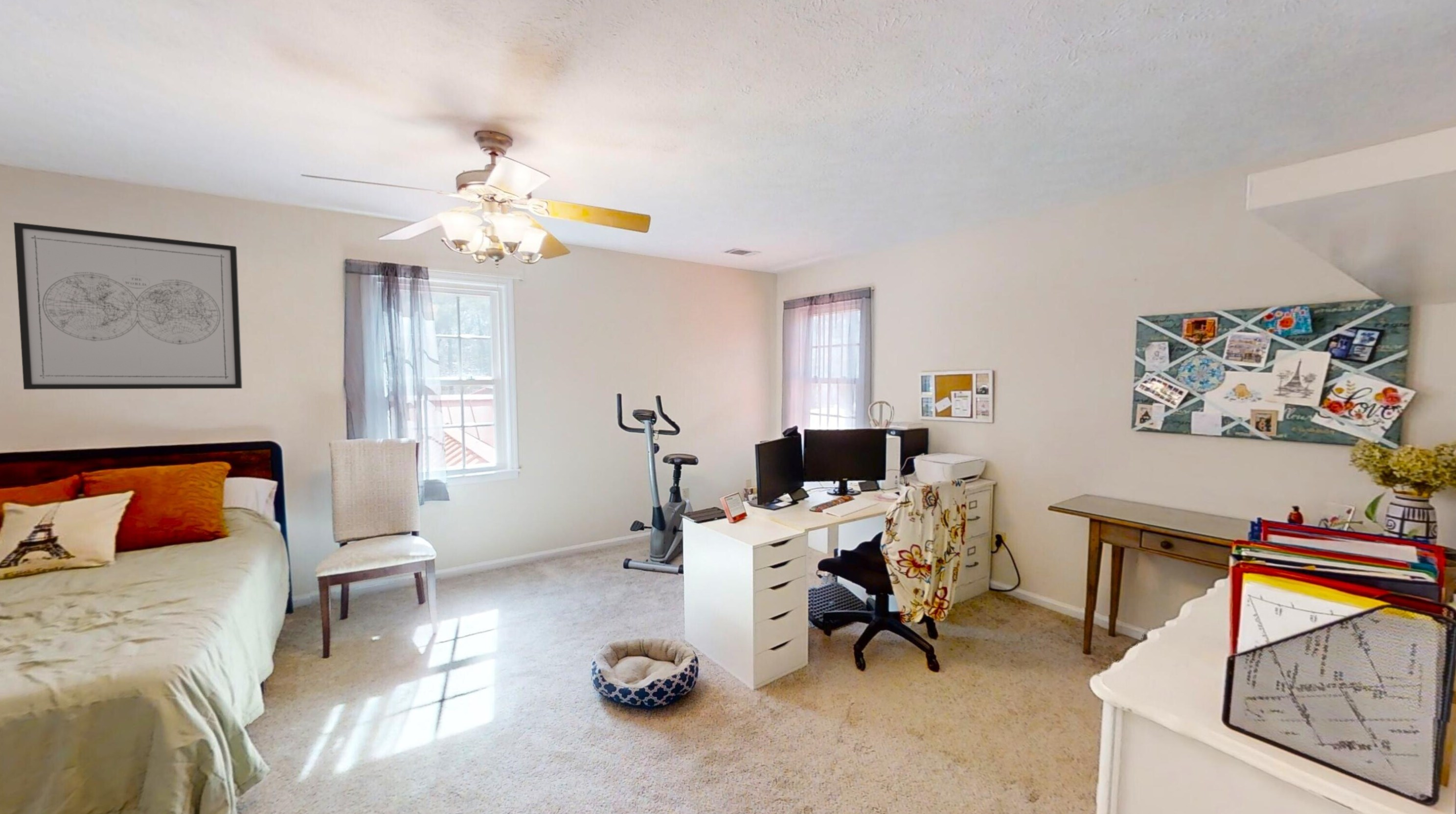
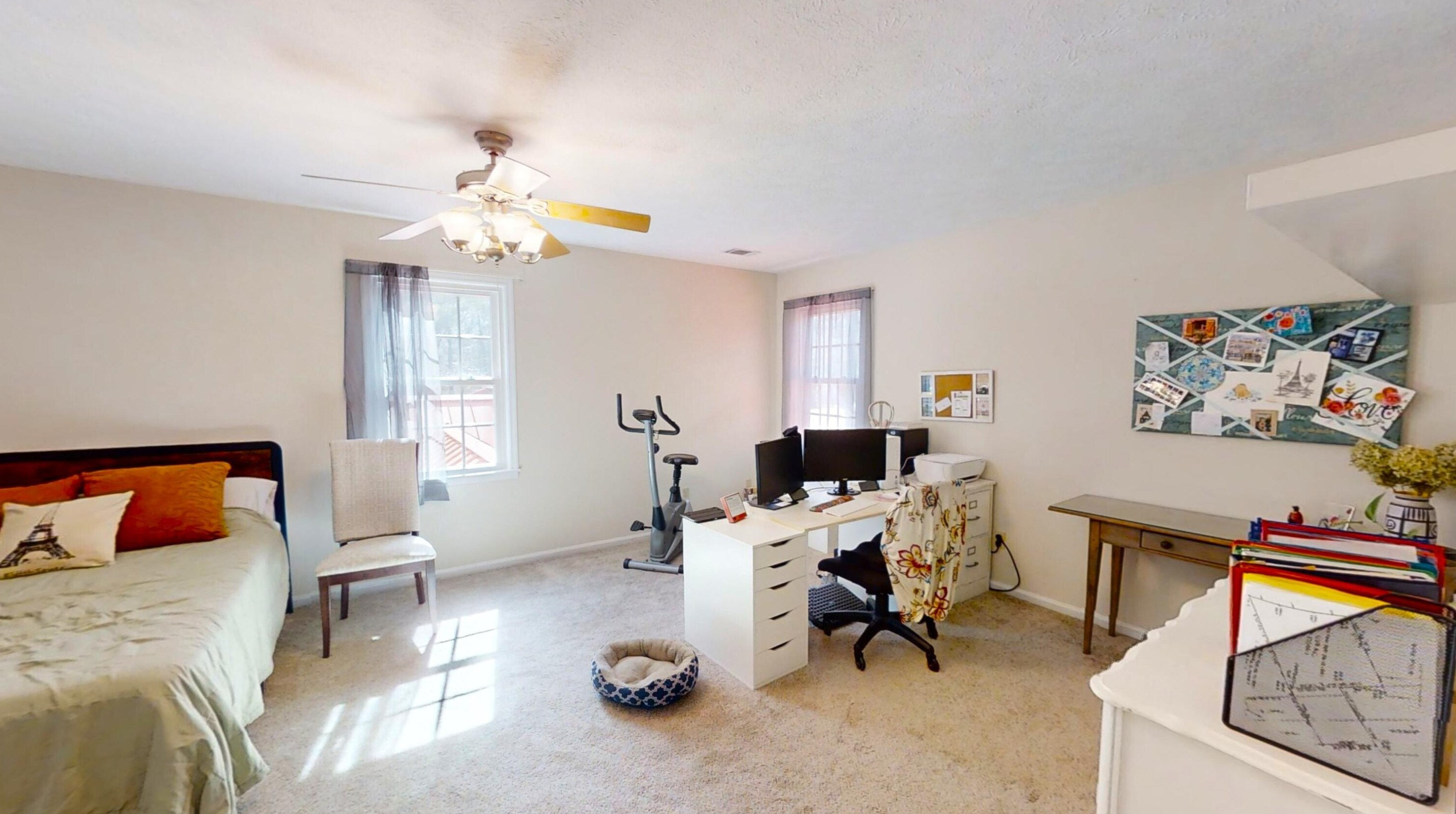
- wall art (138, 313)
